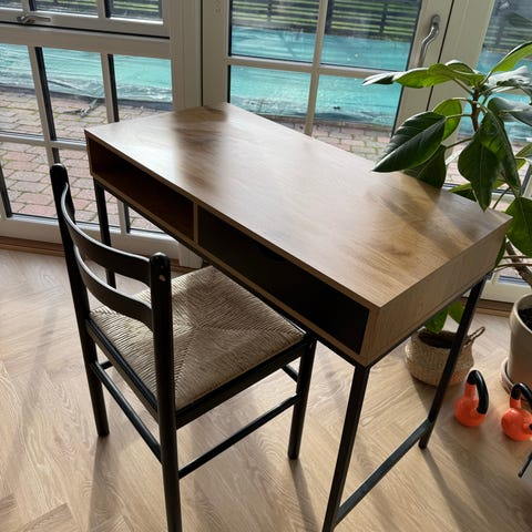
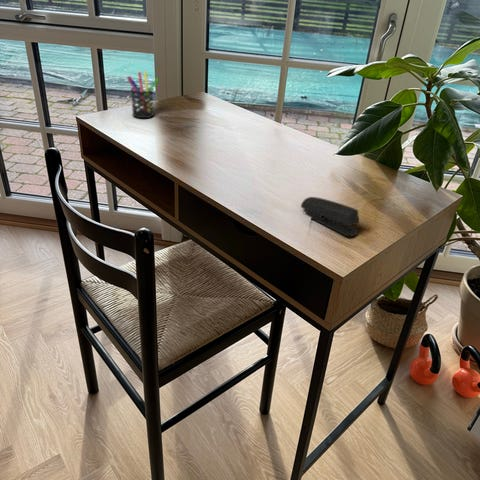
+ pen holder (144, 93)
+ stapler (328, 210)
